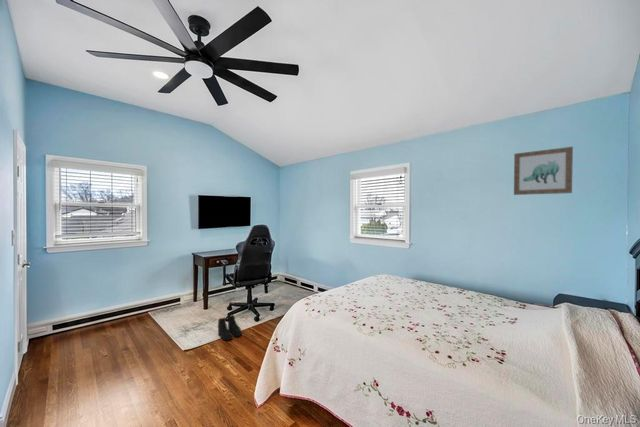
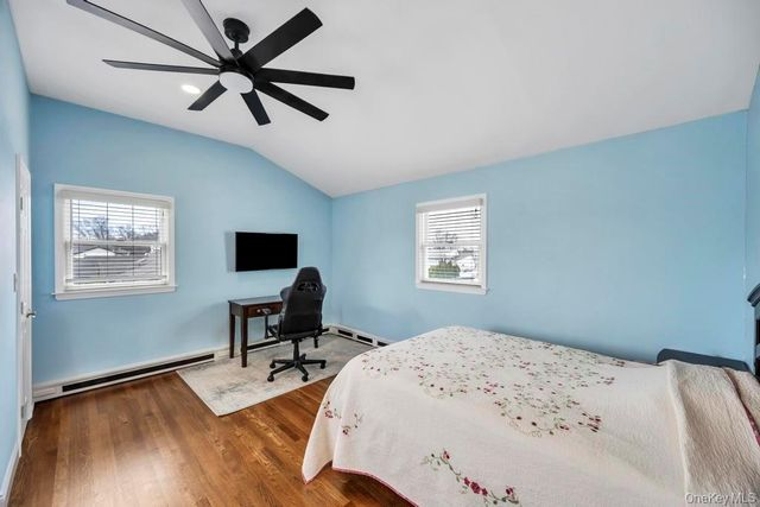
- boots (229, 325)
- wall art (541, 172)
